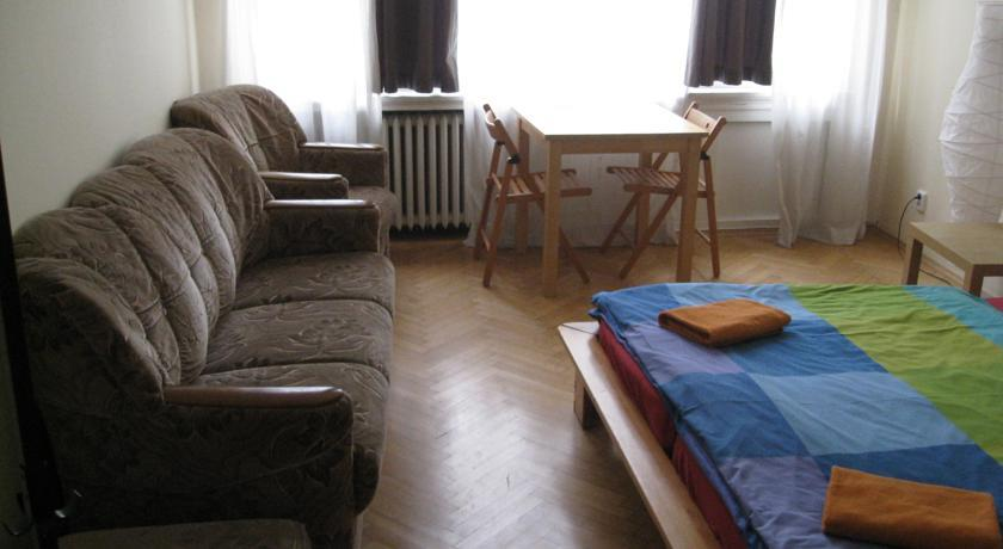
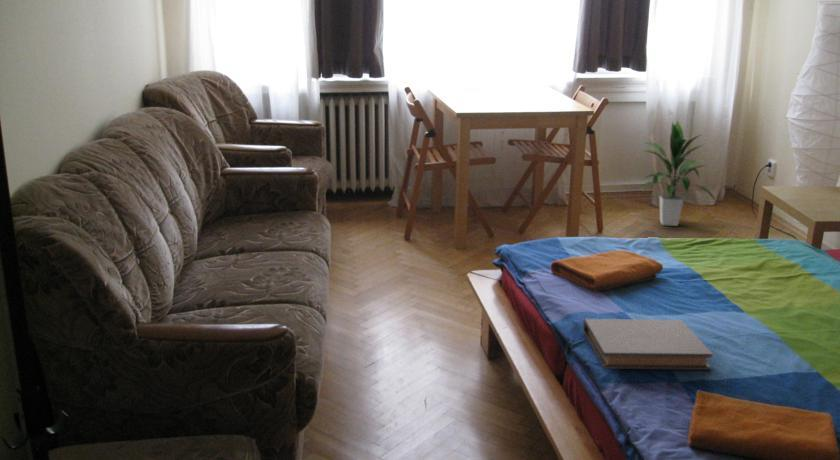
+ indoor plant (676, 173)
+ book (643, 342)
